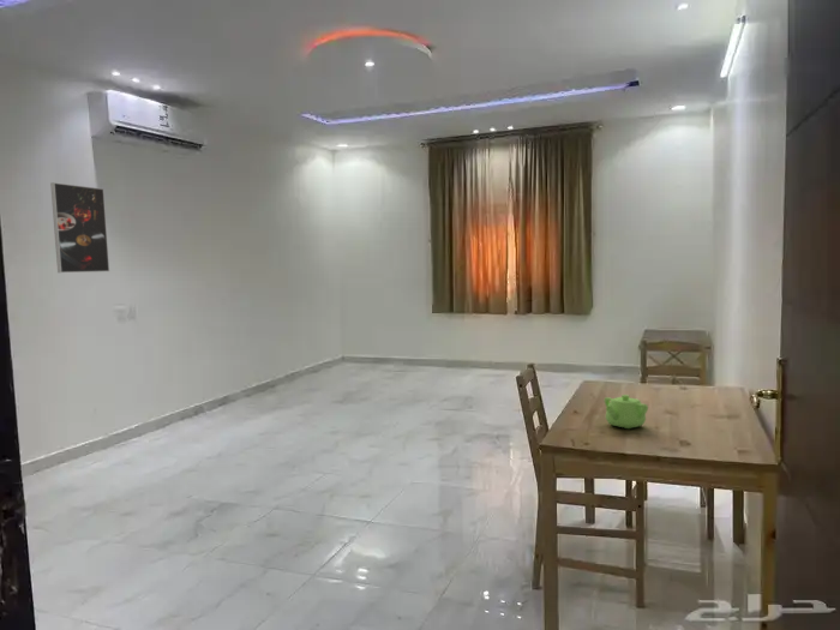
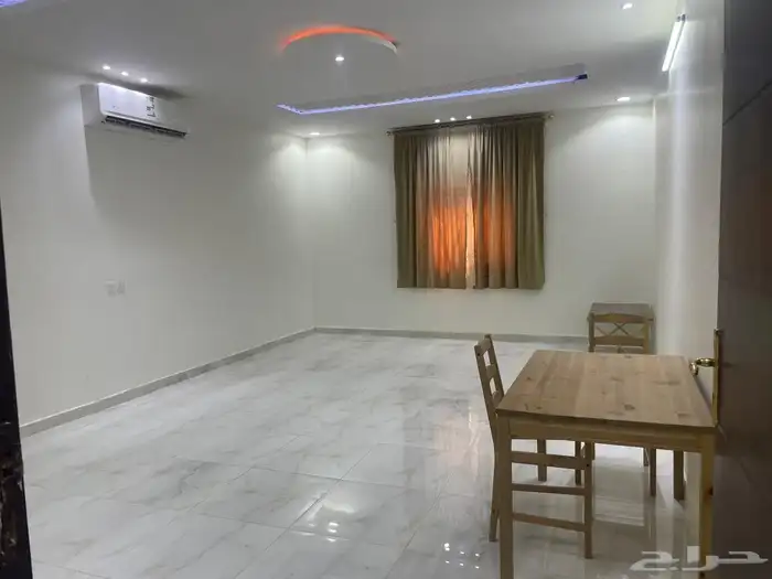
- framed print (80, 229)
- teapot (622, 410)
